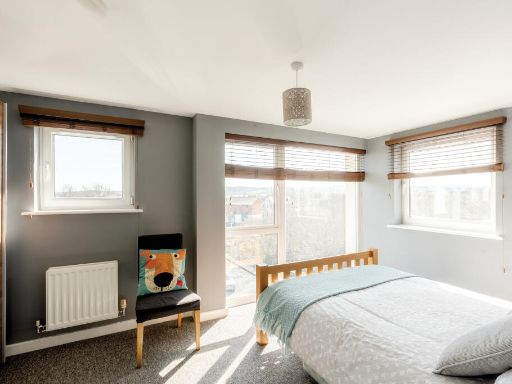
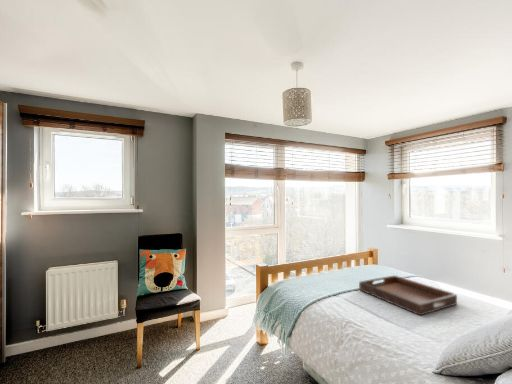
+ serving tray (405, 292)
